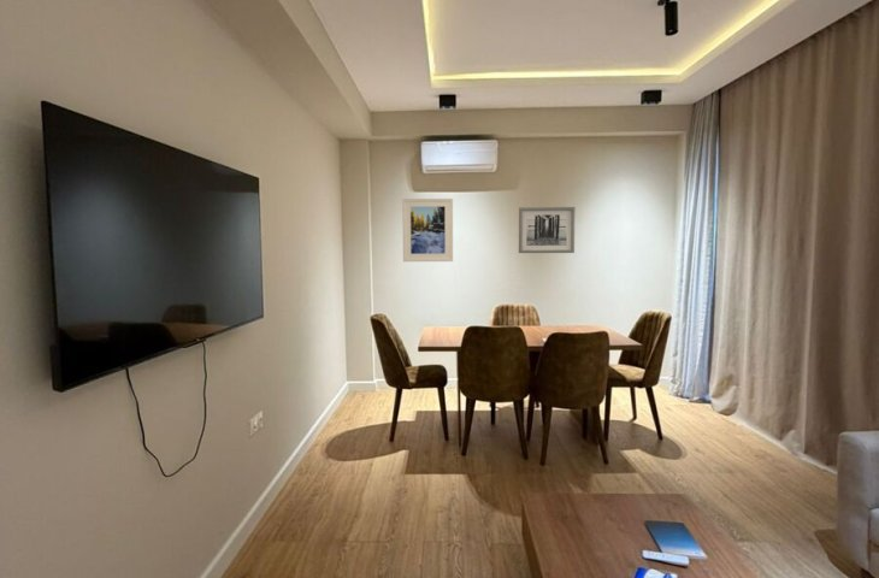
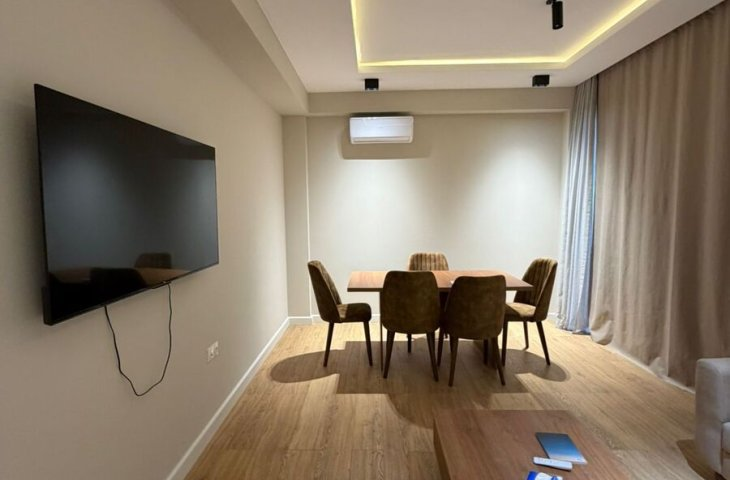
- wall art (547, 230)
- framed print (427, 230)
